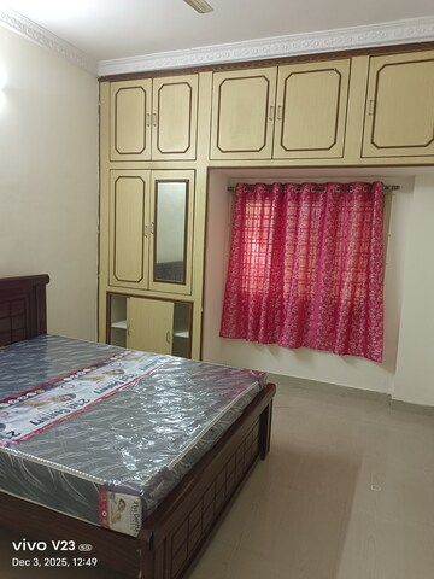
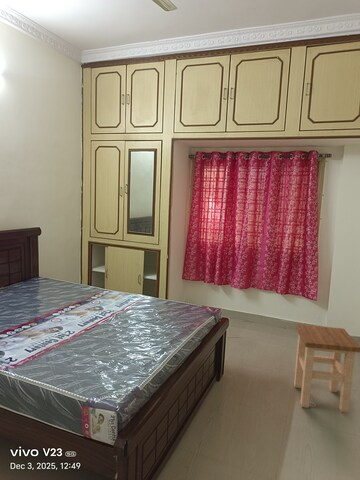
+ stool (322, 362)
